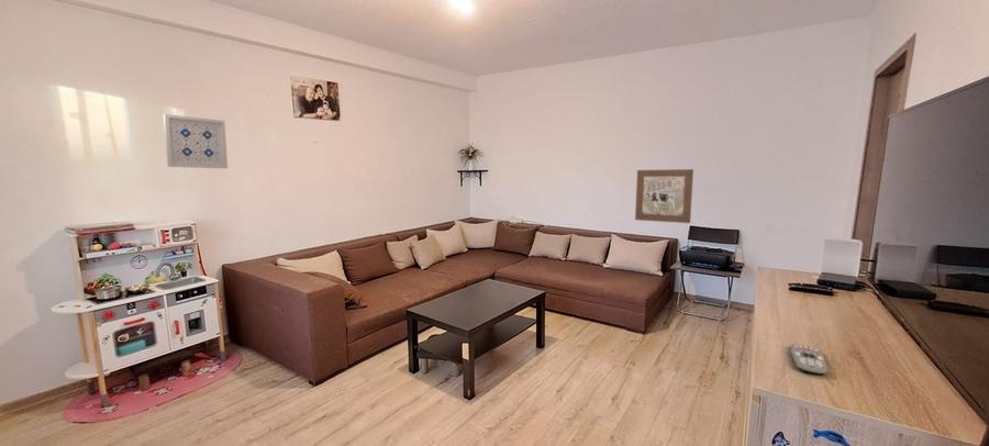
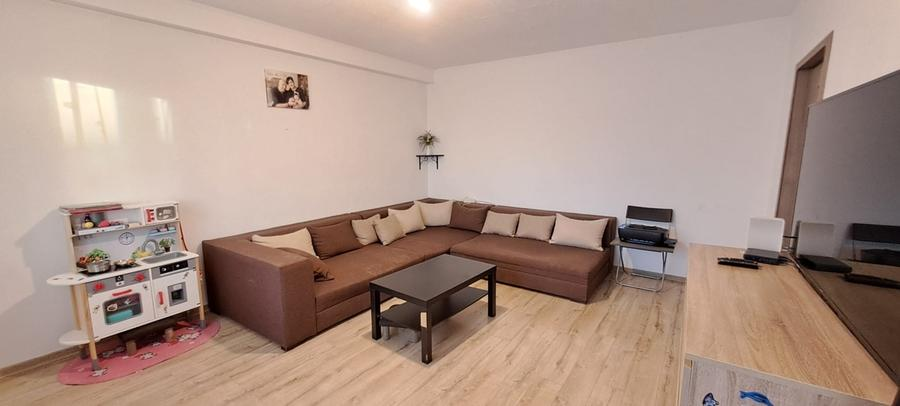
- remote control (808, 358)
- wall art (197, 143)
- wall art (663, 196)
